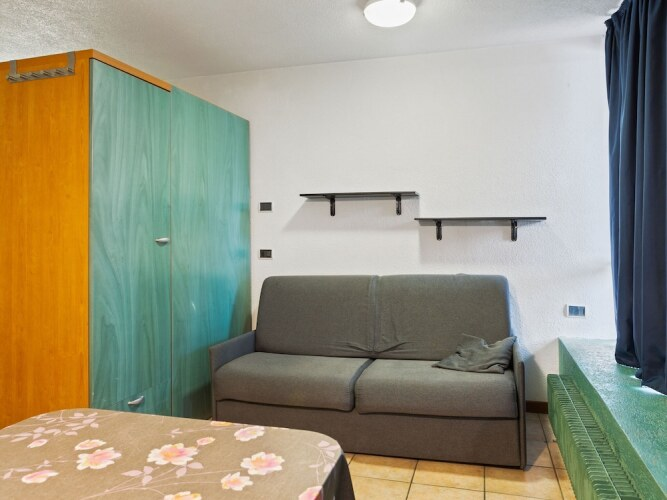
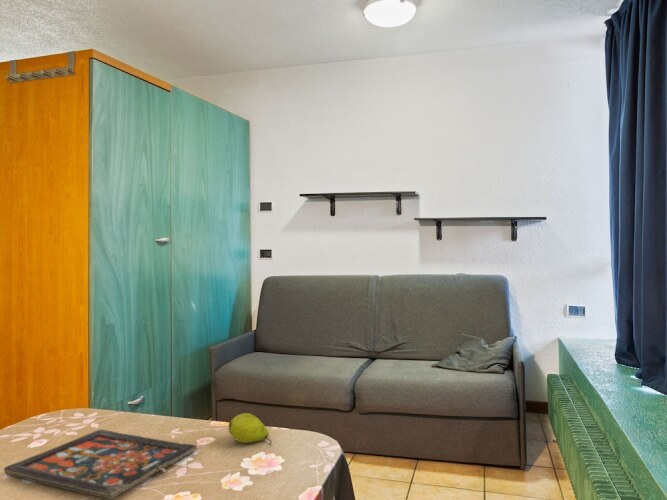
+ fruit (251, 428)
+ board game (106, 459)
